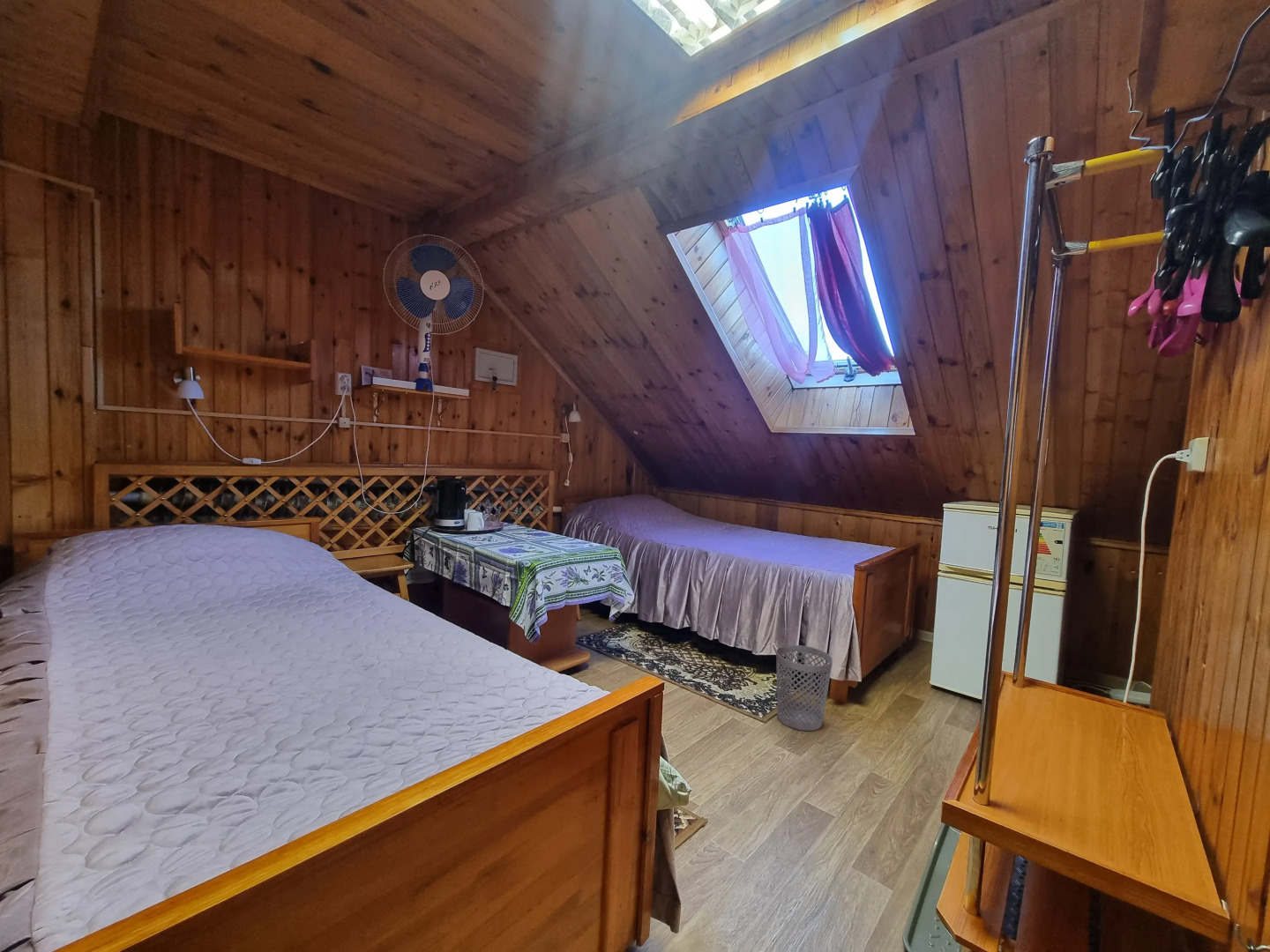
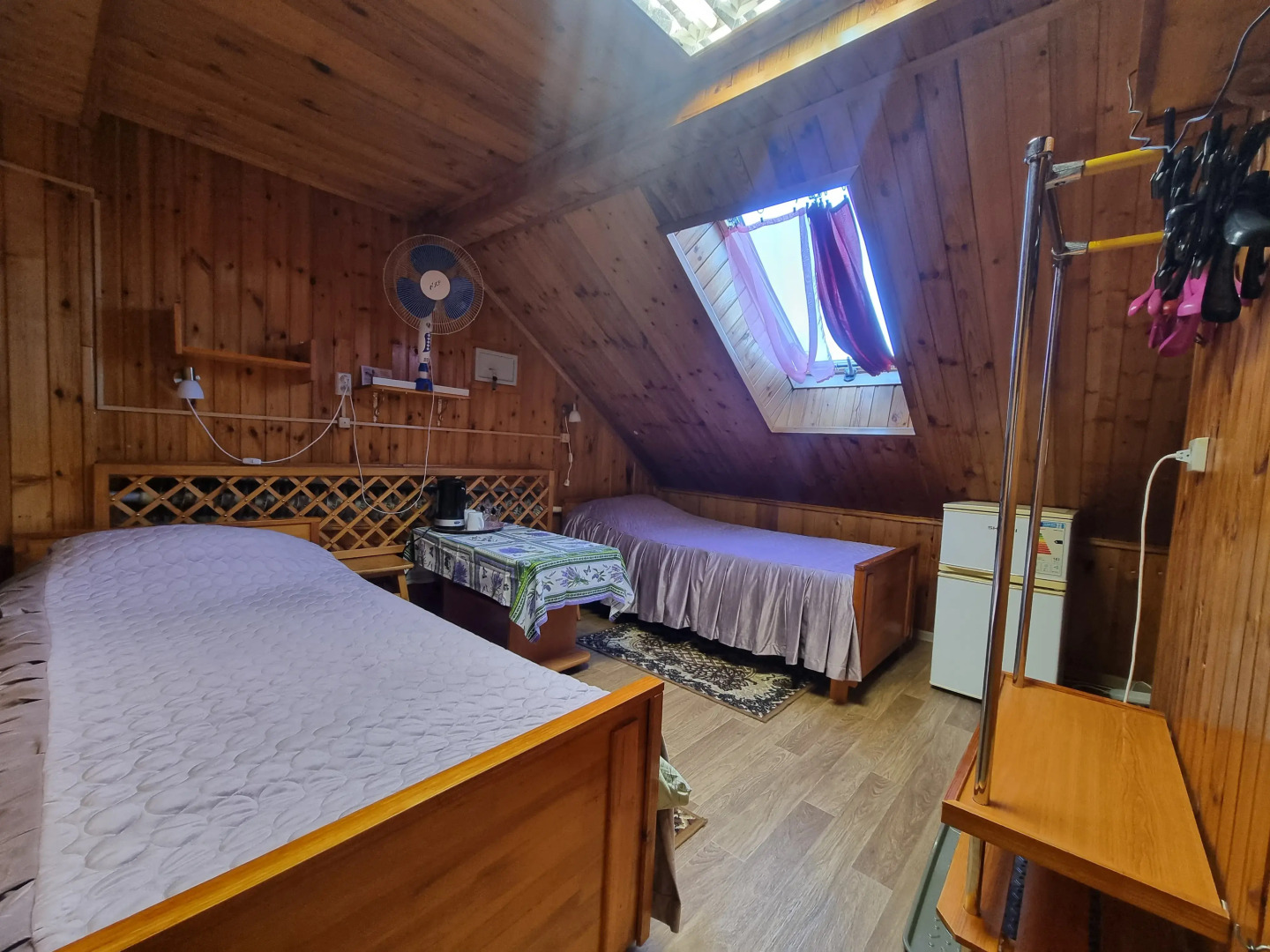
- wastebasket (802, 687)
